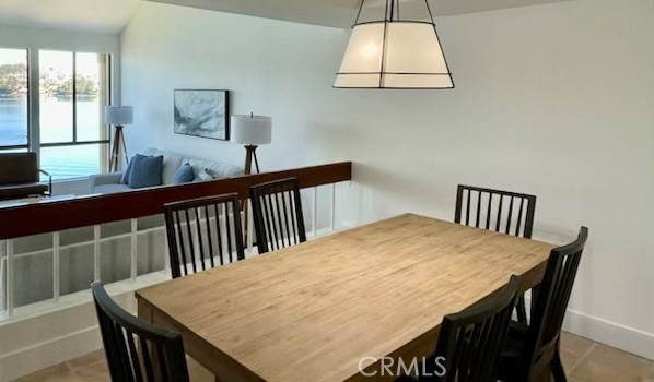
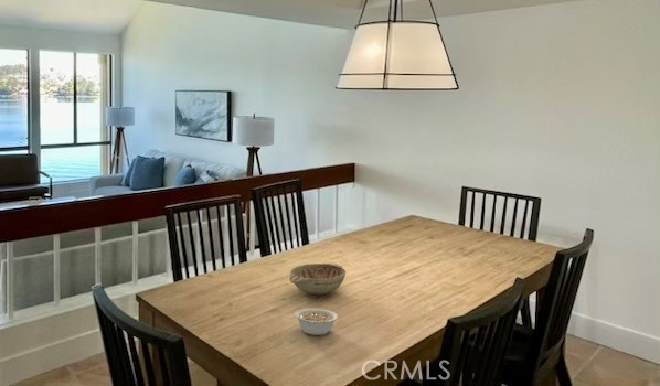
+ legume (317, 321)
+ decorative bowl (317, 280)
